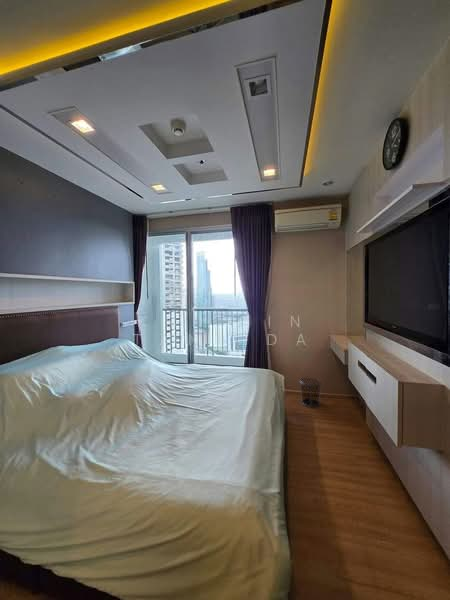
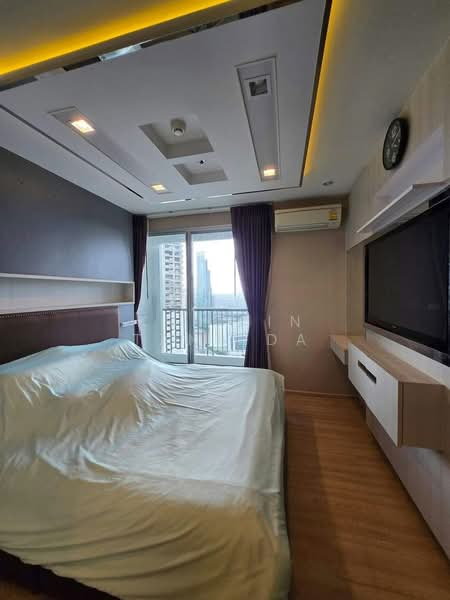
- waste bin (310, 392)
